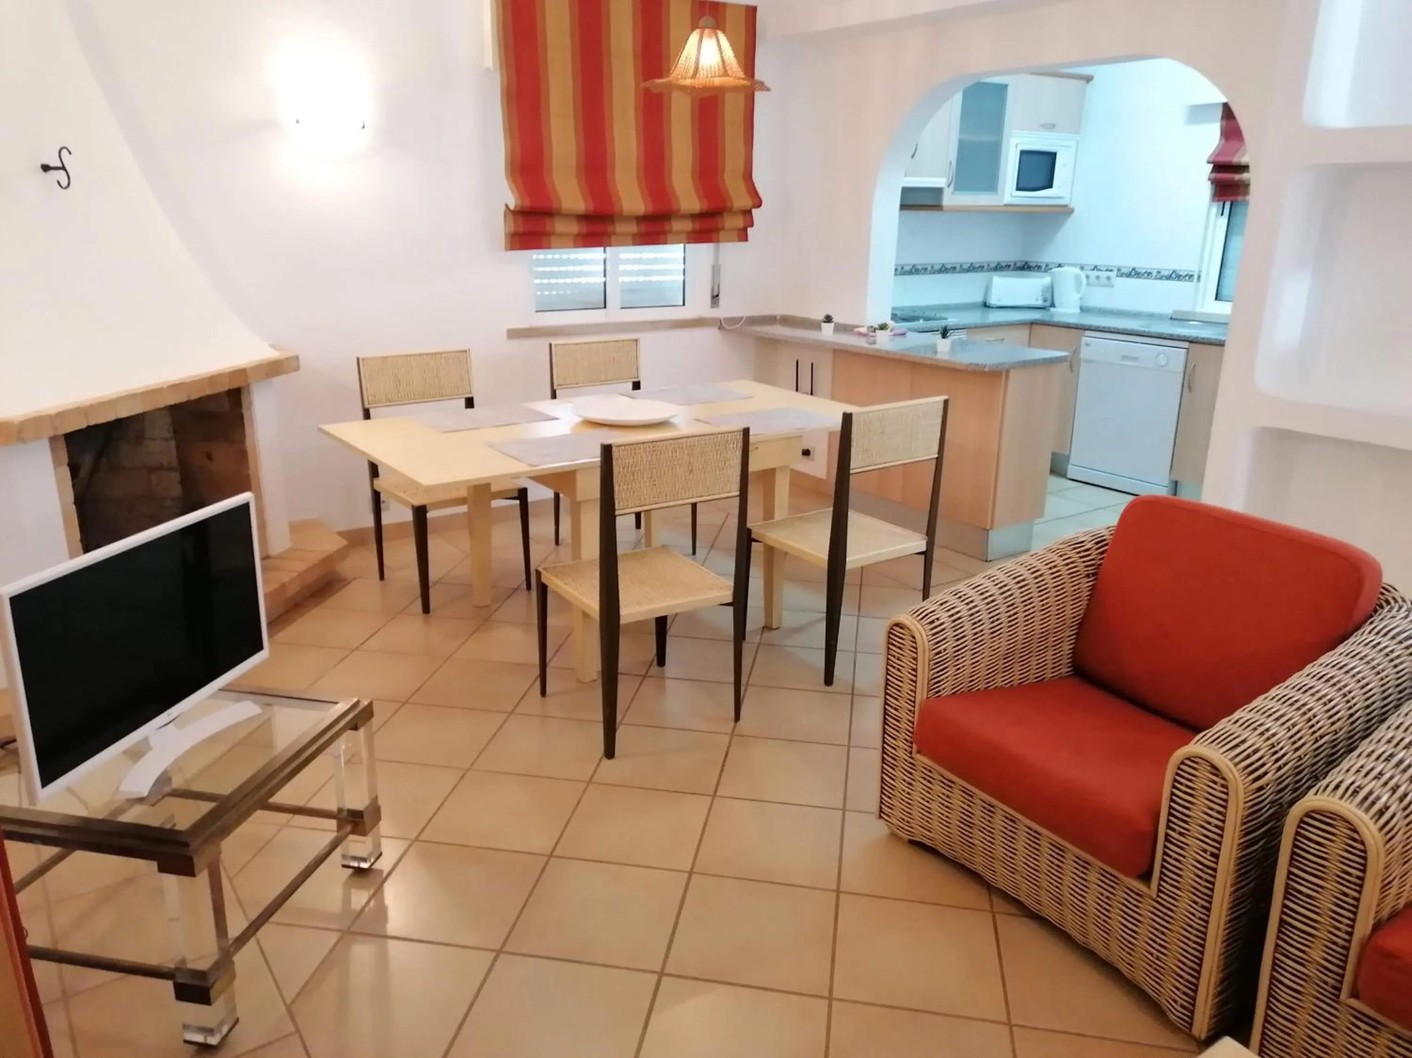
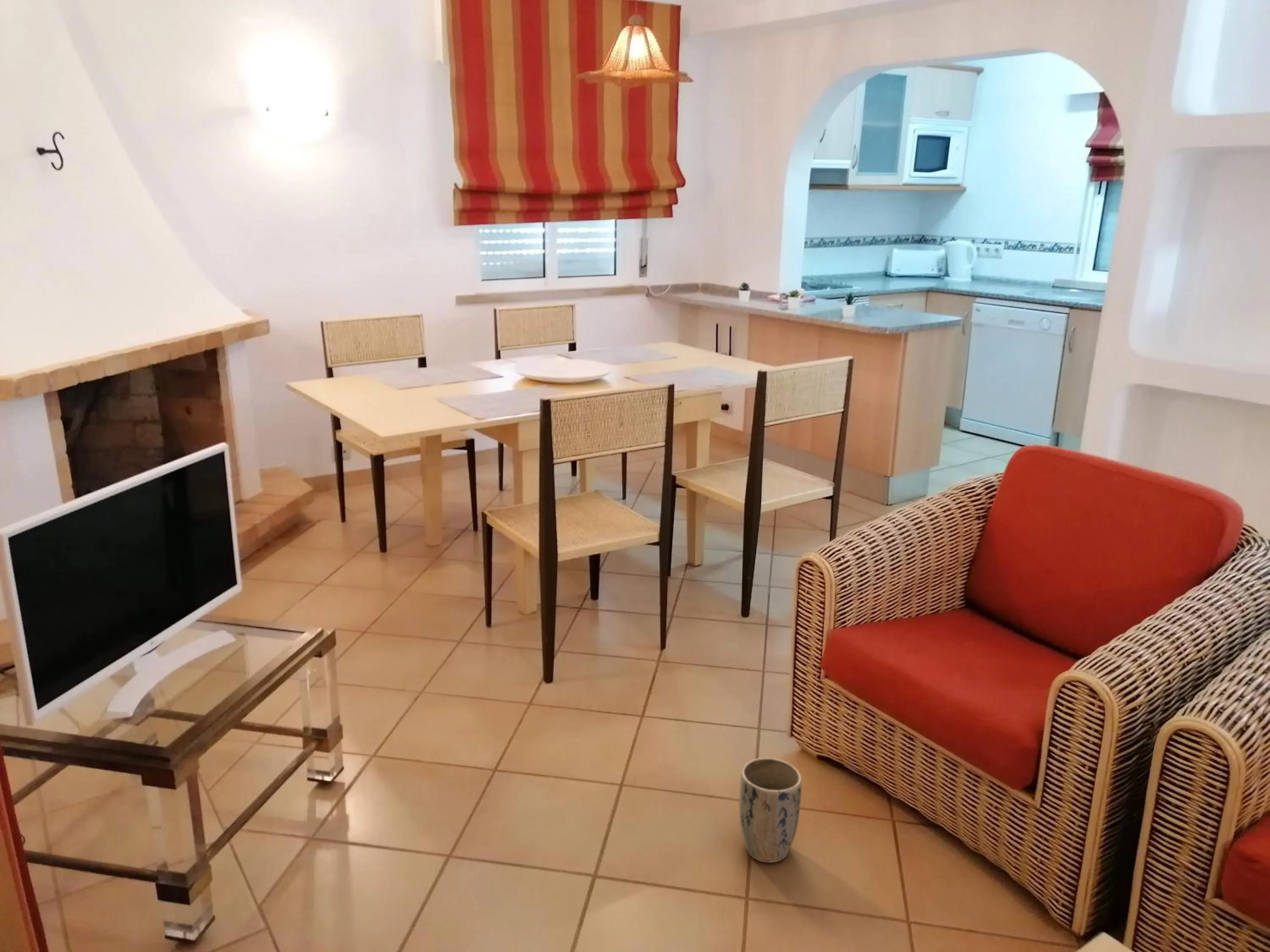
+ plant pot (768, 812)
